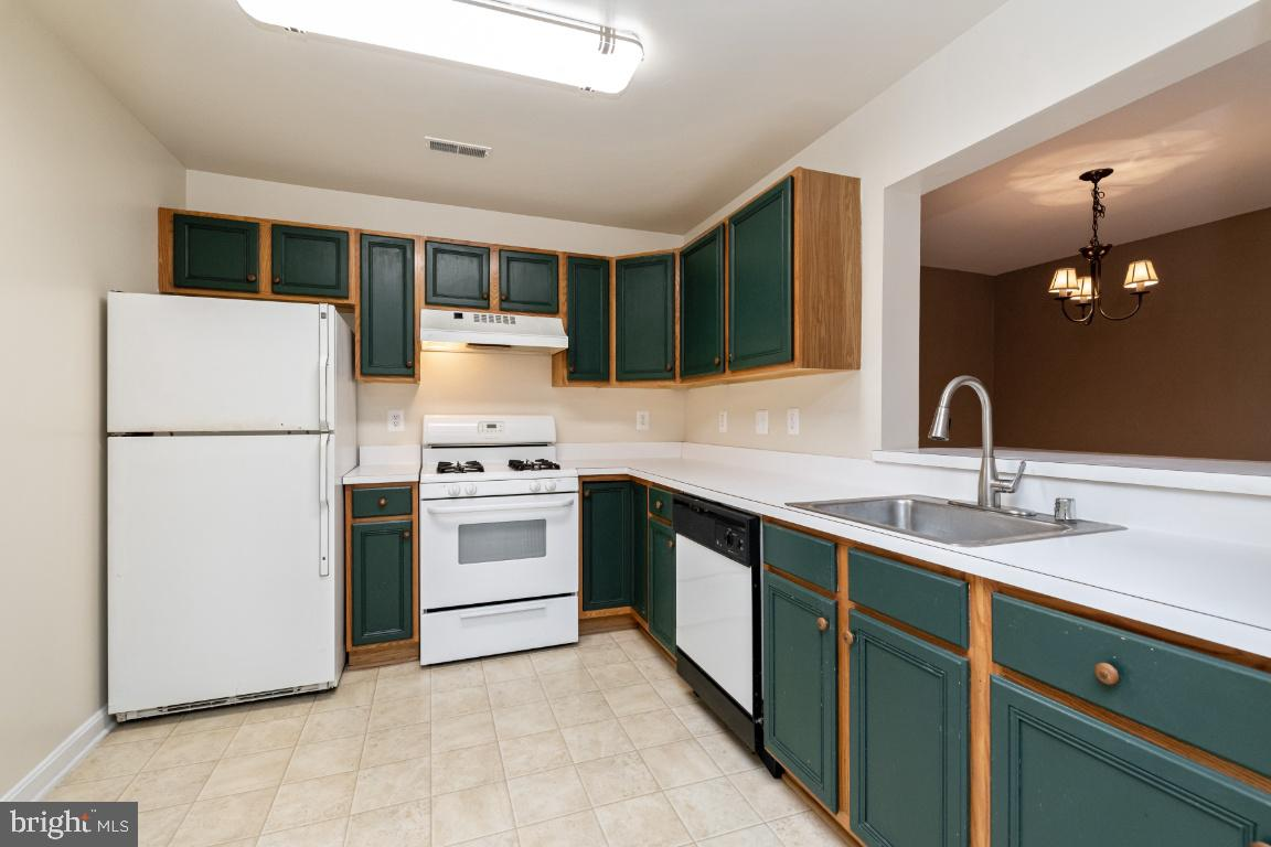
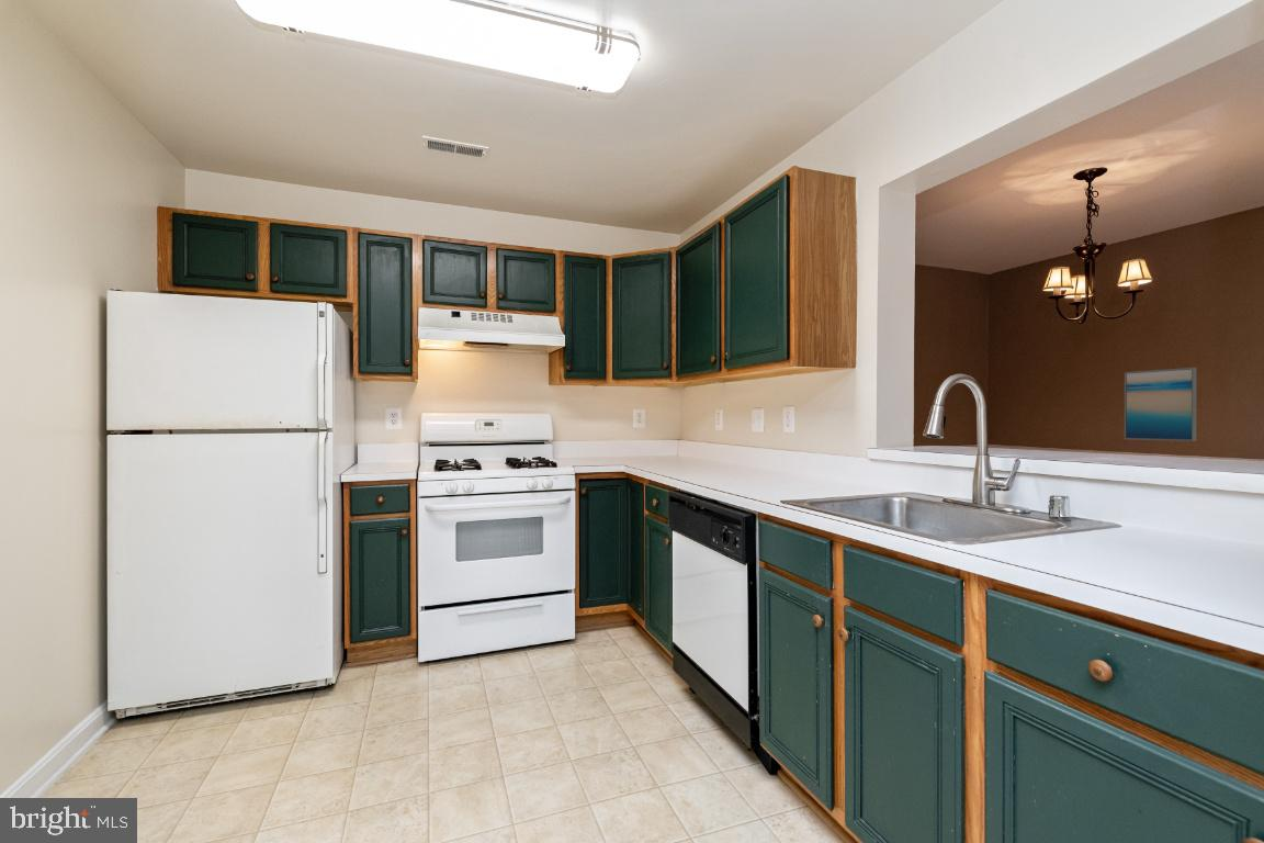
+ wall art (1159, 405)
